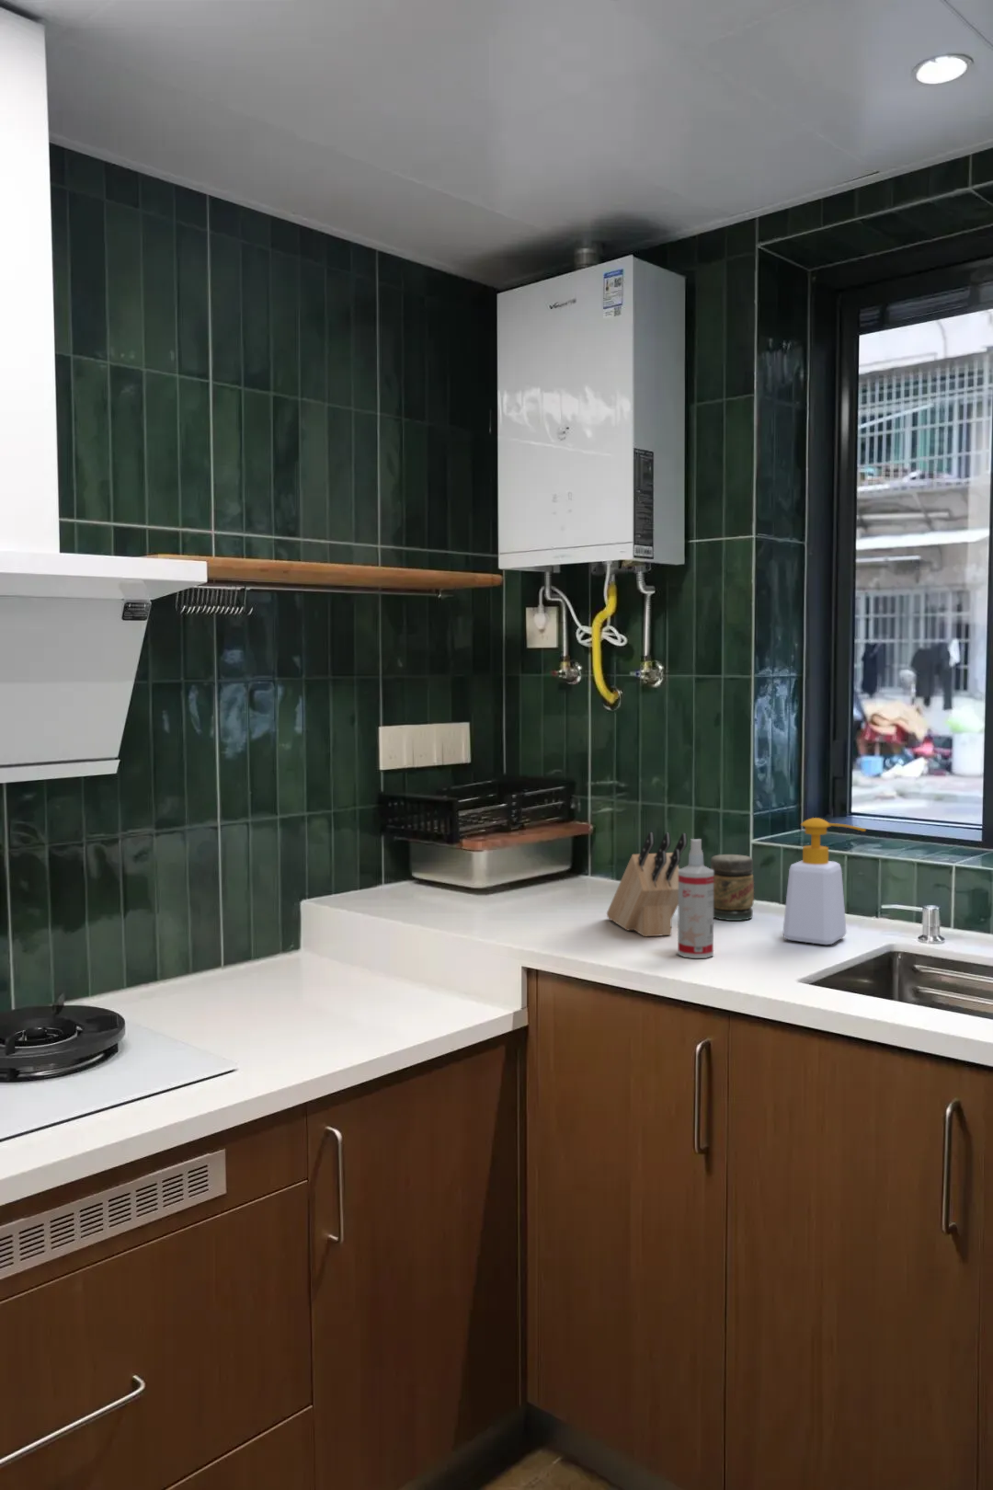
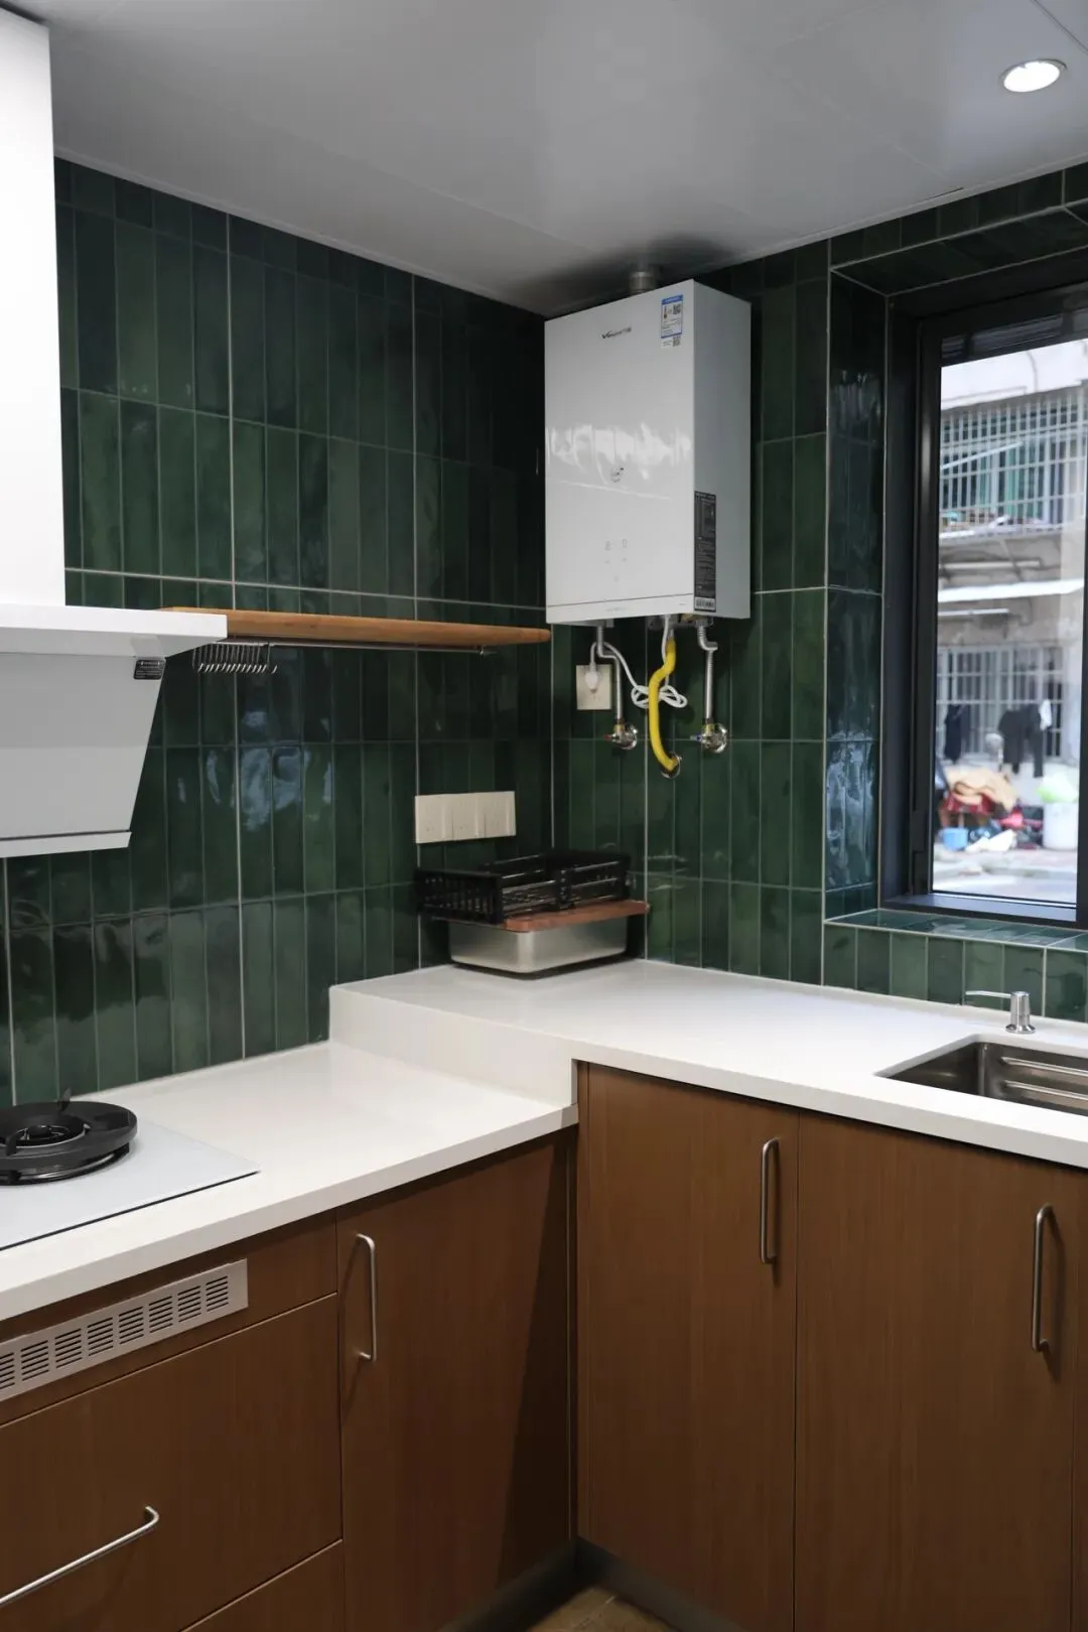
- knife block (647, 877)
- jar (731, 887)
- soap bottle (827, 879)
- spray bottle (695, 897)
